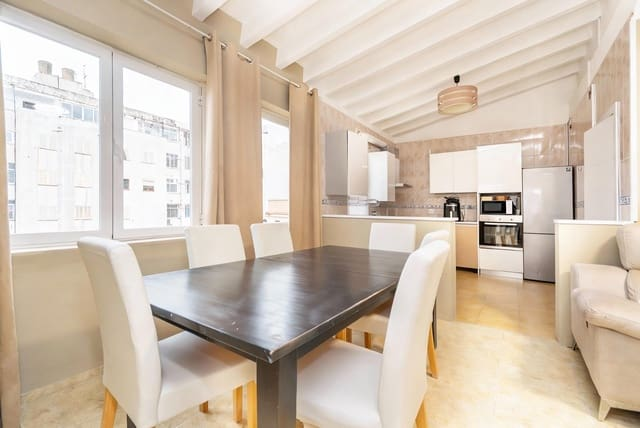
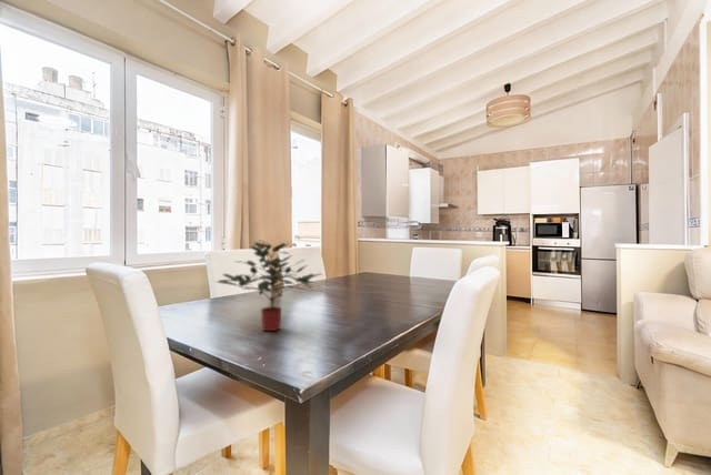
+ potted plant (271, 282)
